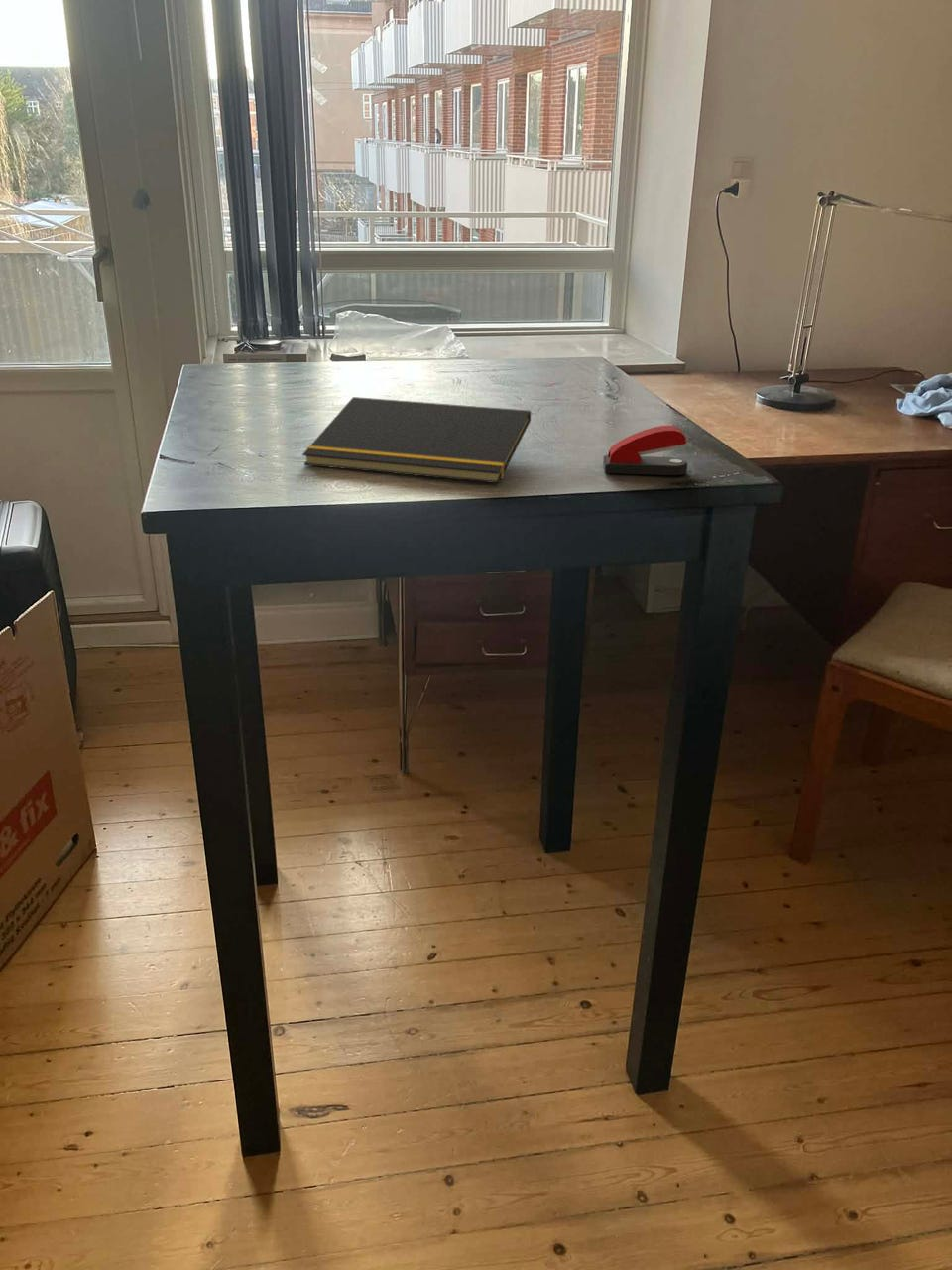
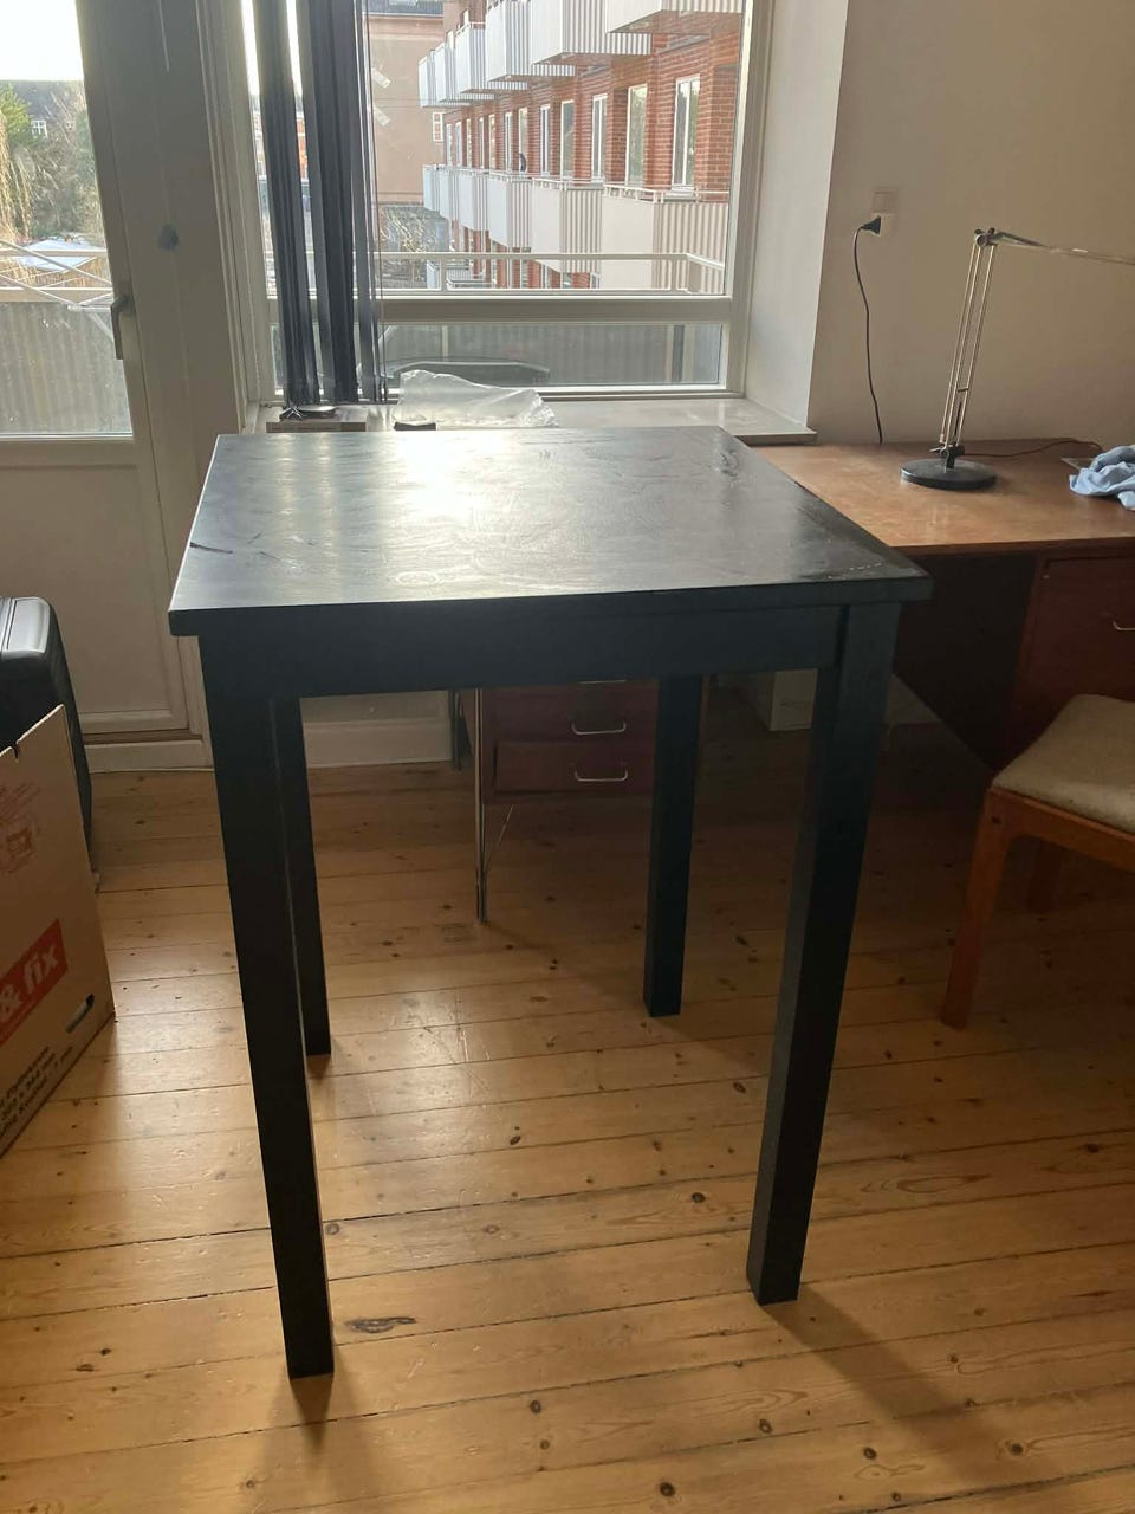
- notepad (420, 437)
- stapler (647, 448)
